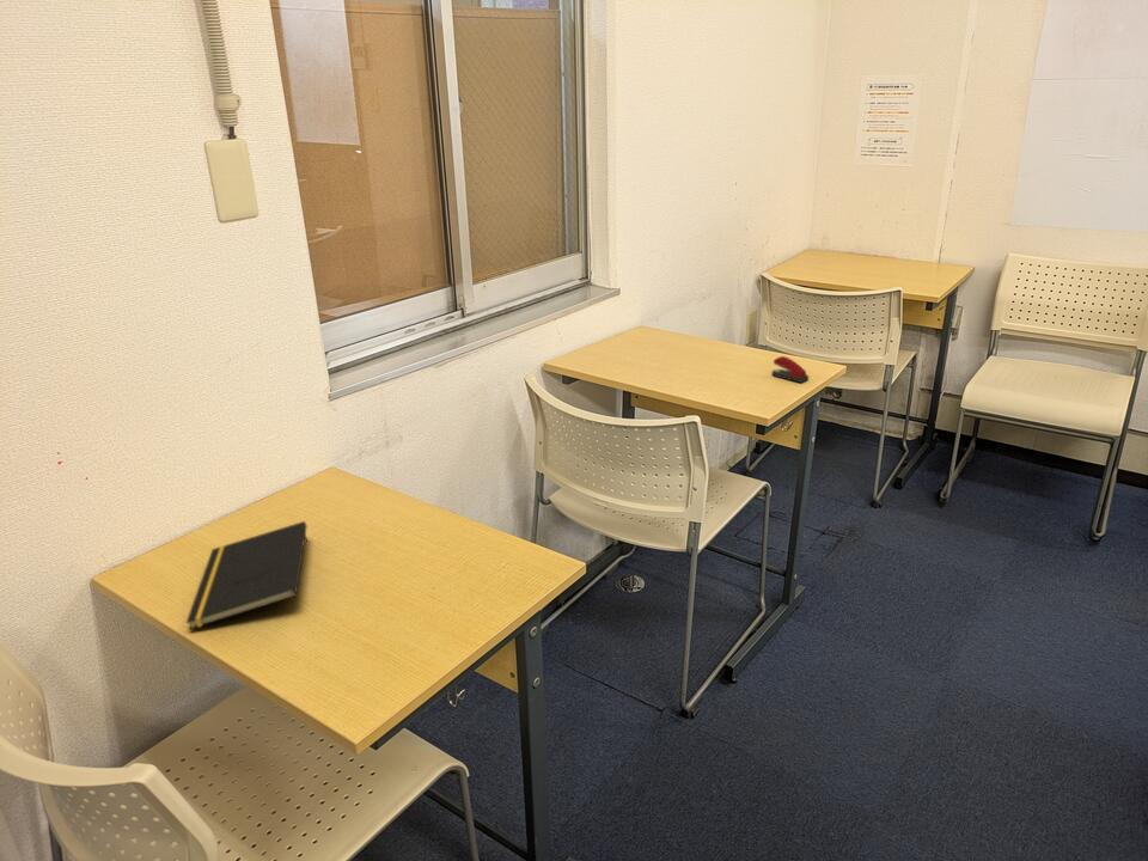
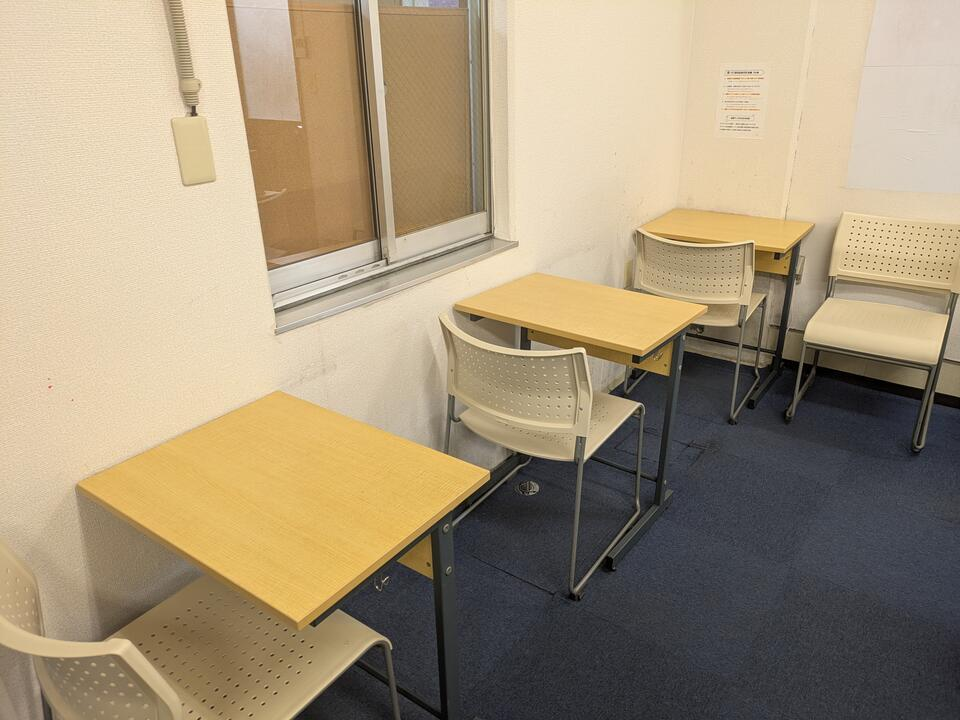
- notepad (251, 570)
- stapler (789, 367)
